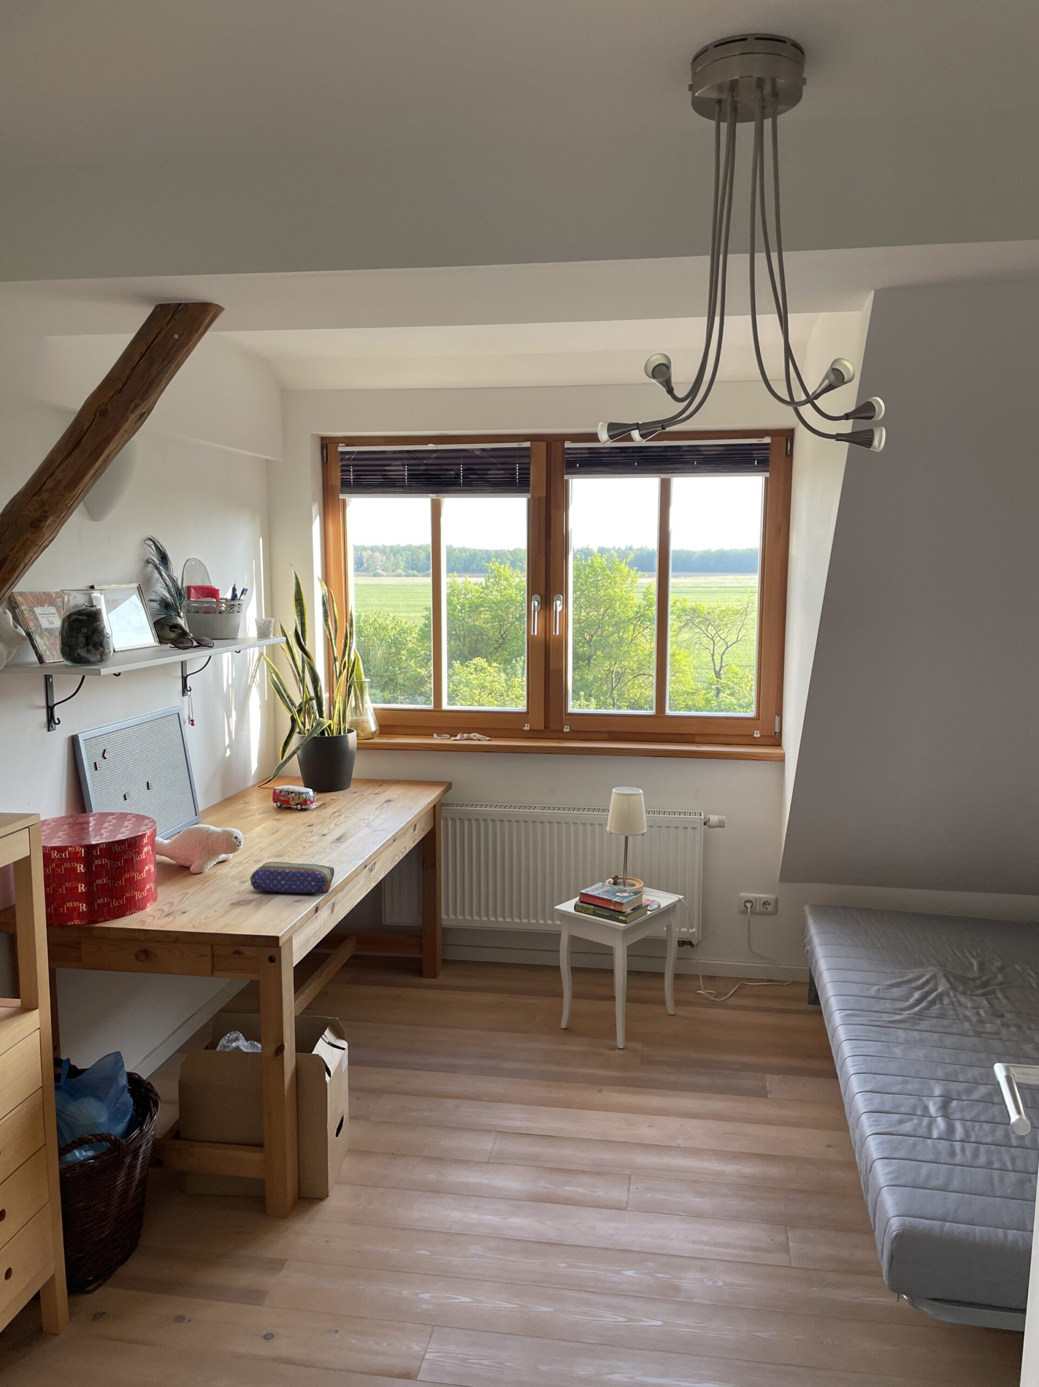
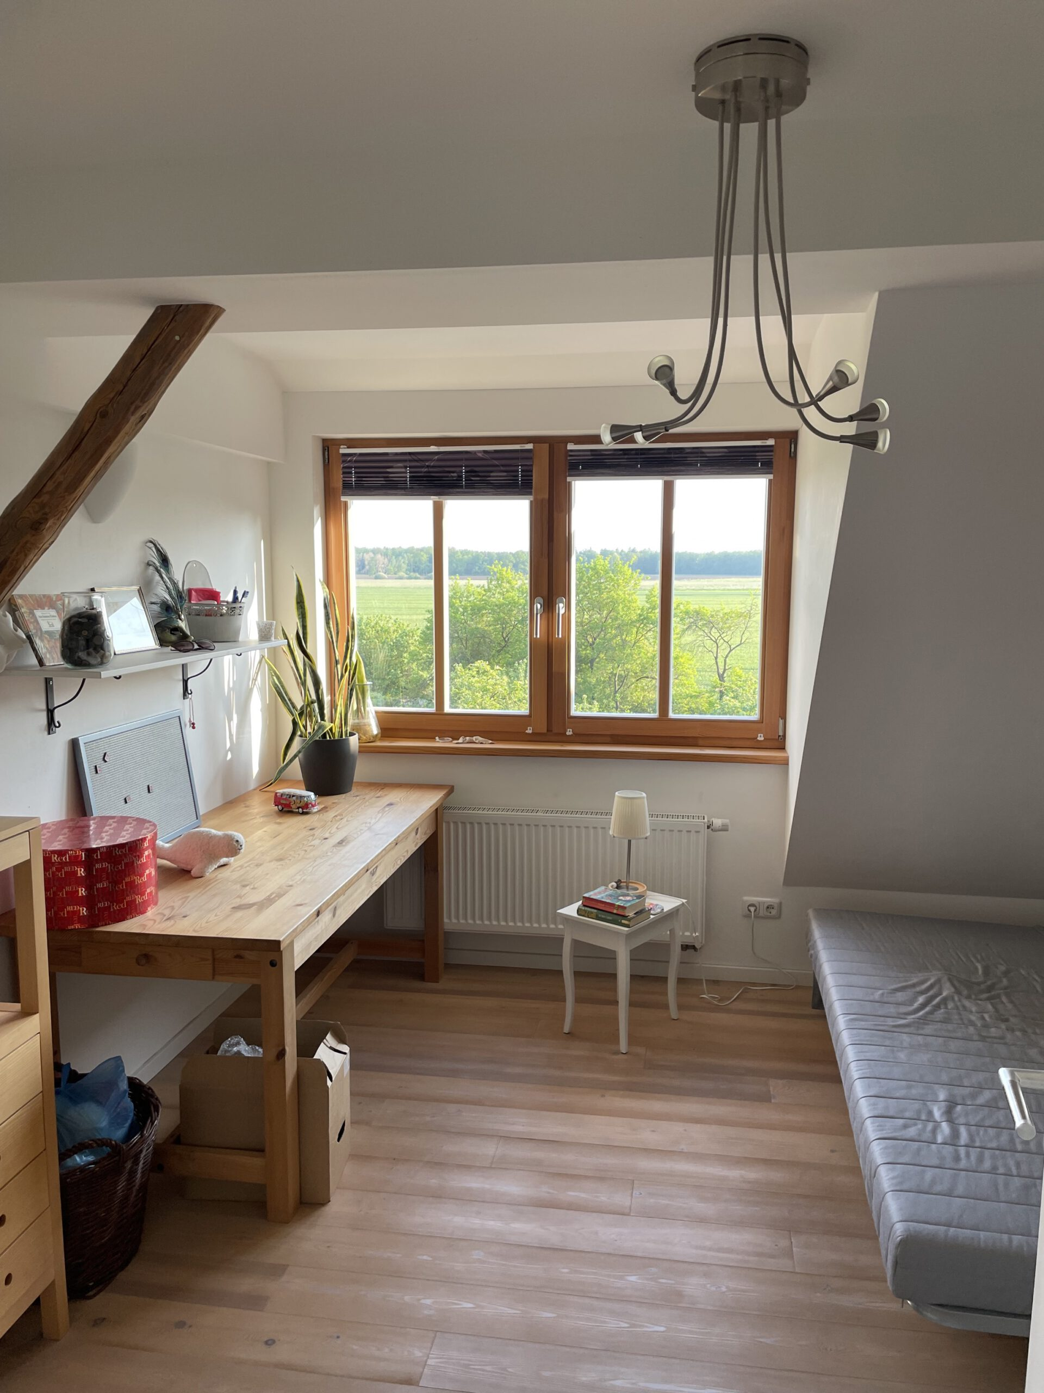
- pencil case (292, 877)
